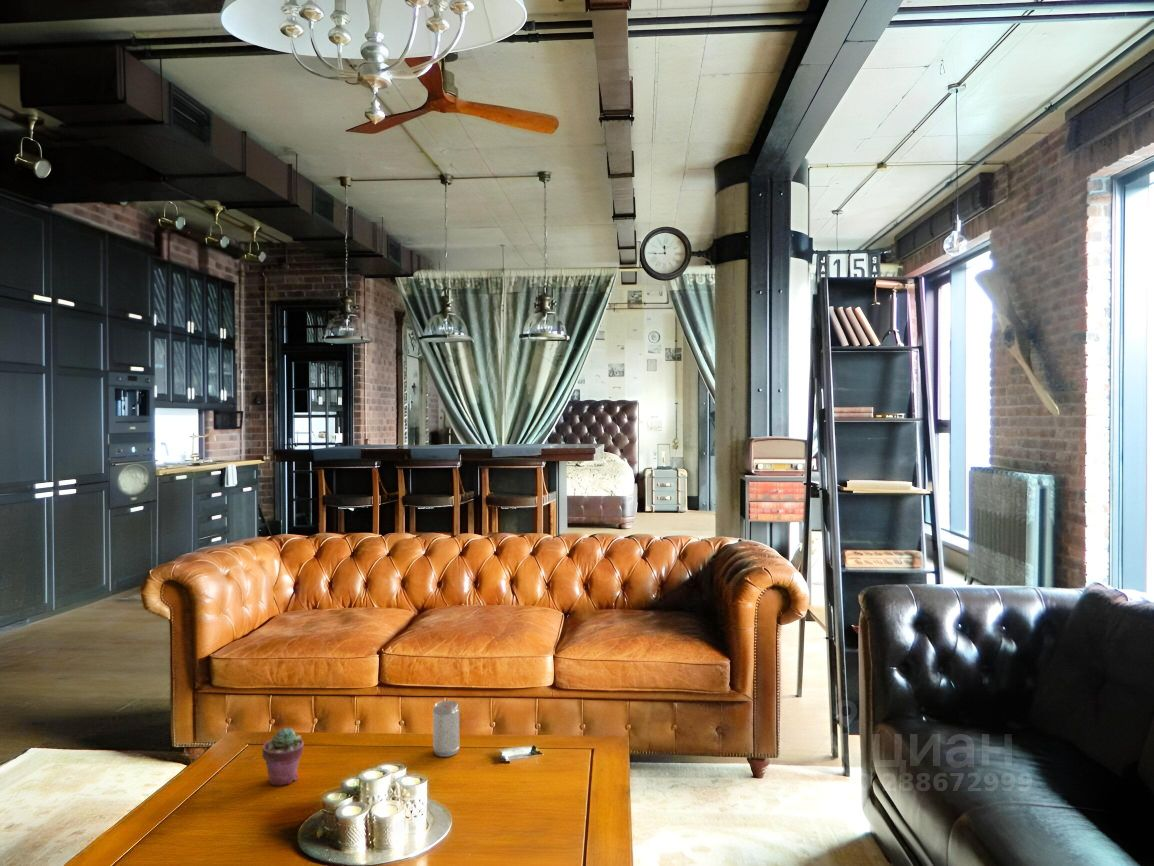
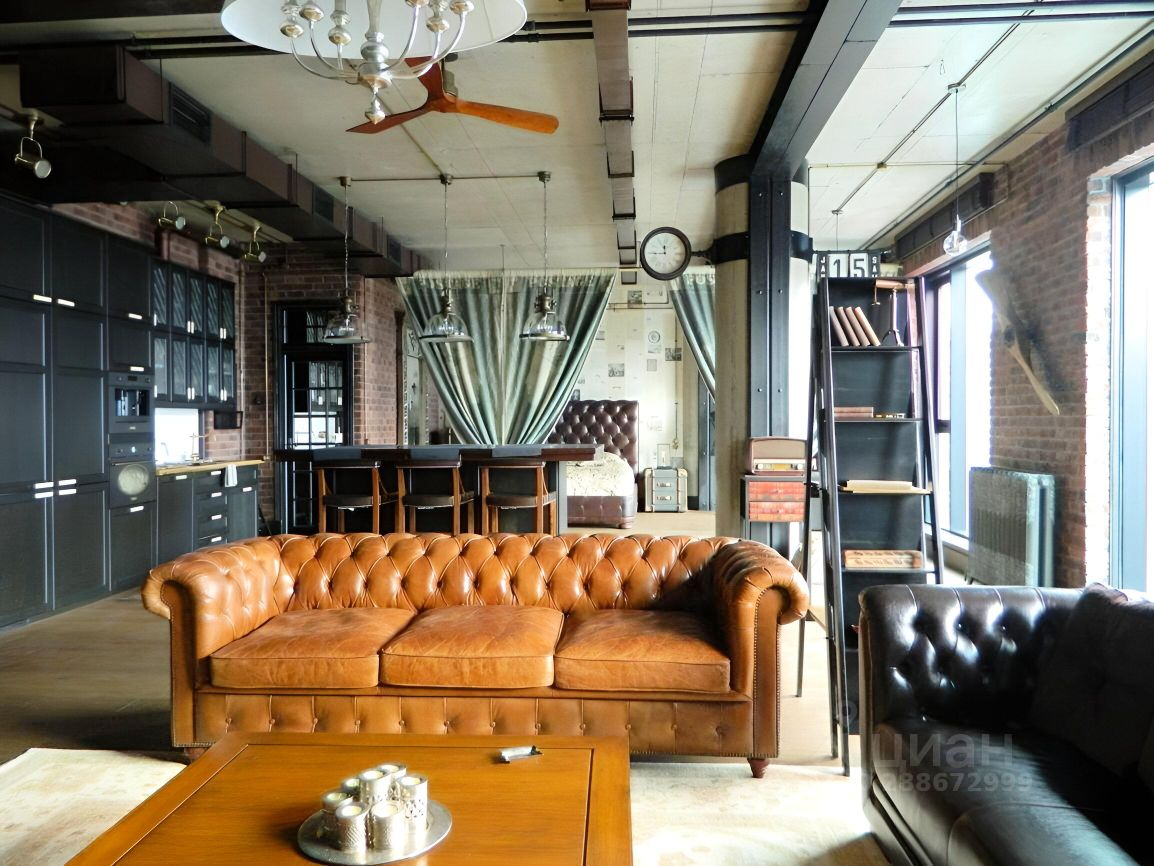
- beverage can (446, 728)
- potted succulent (283, 754)
